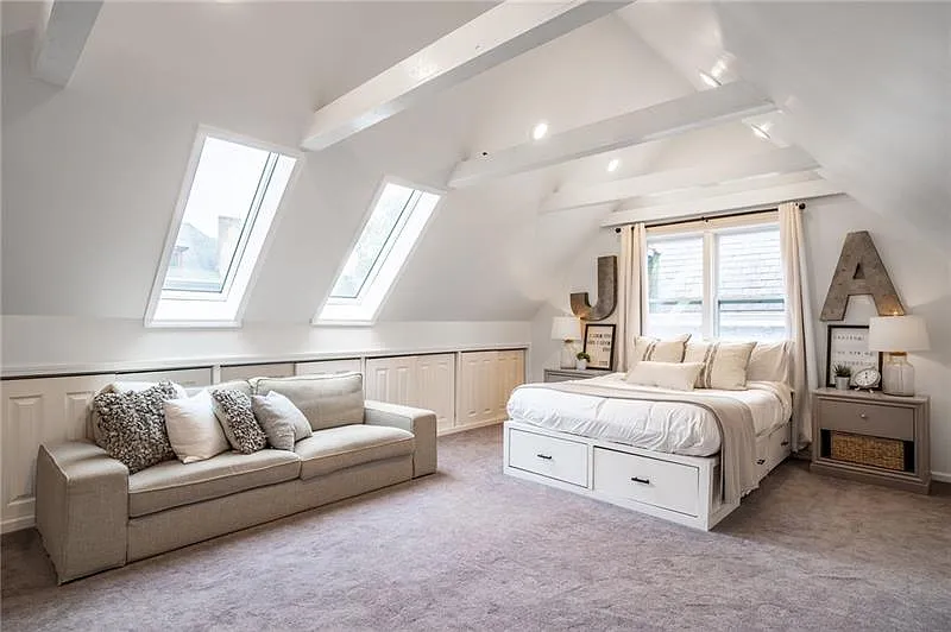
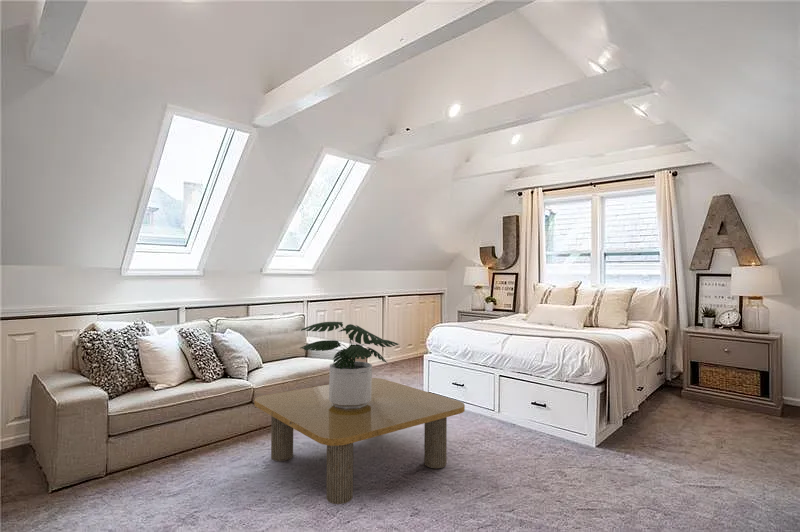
+ coffee table (357, 430)
+ potted plant (353, 362)
